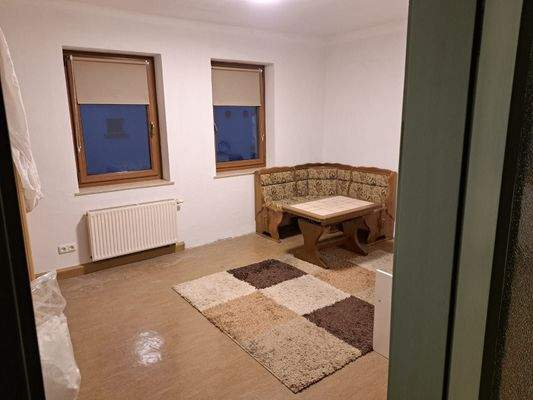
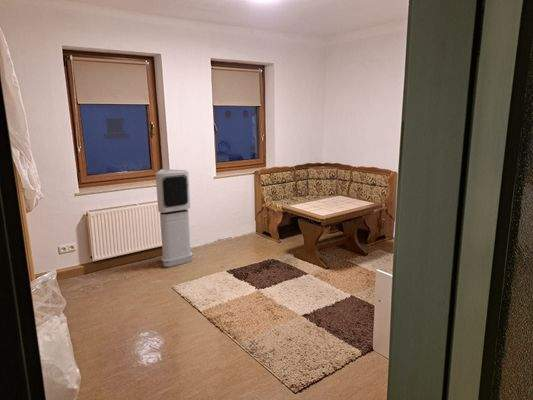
+ air purifier (170, 216)
